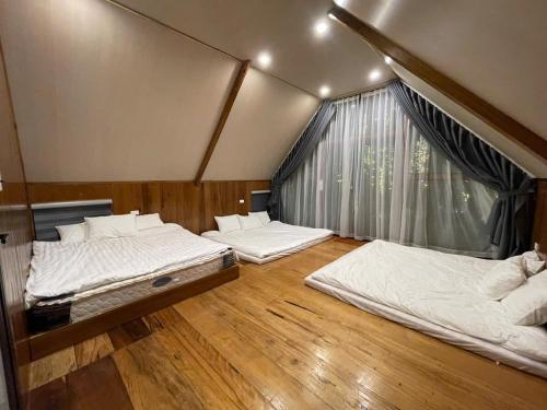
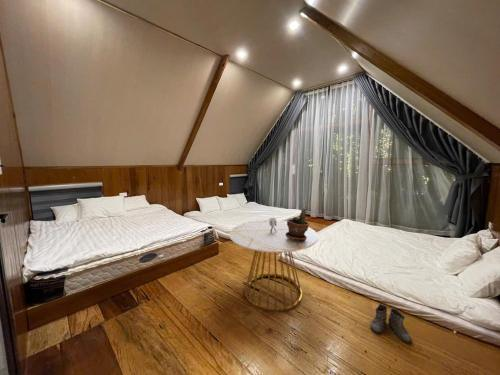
+ side table (274, 255)
+ potted plant (297, 222)
+ boots (388, 320)
